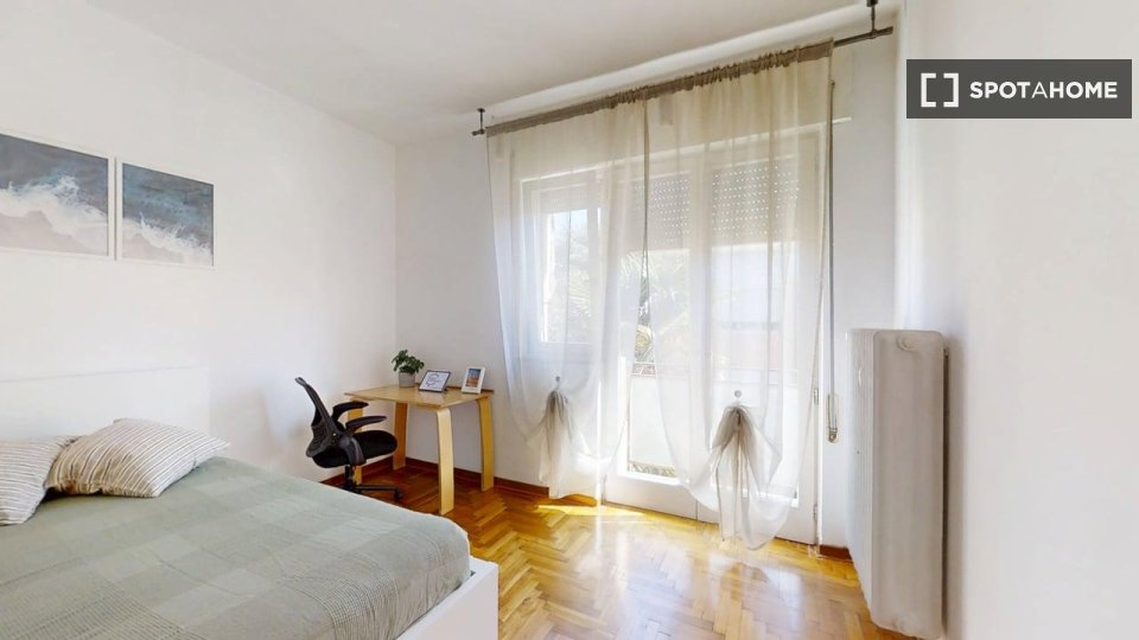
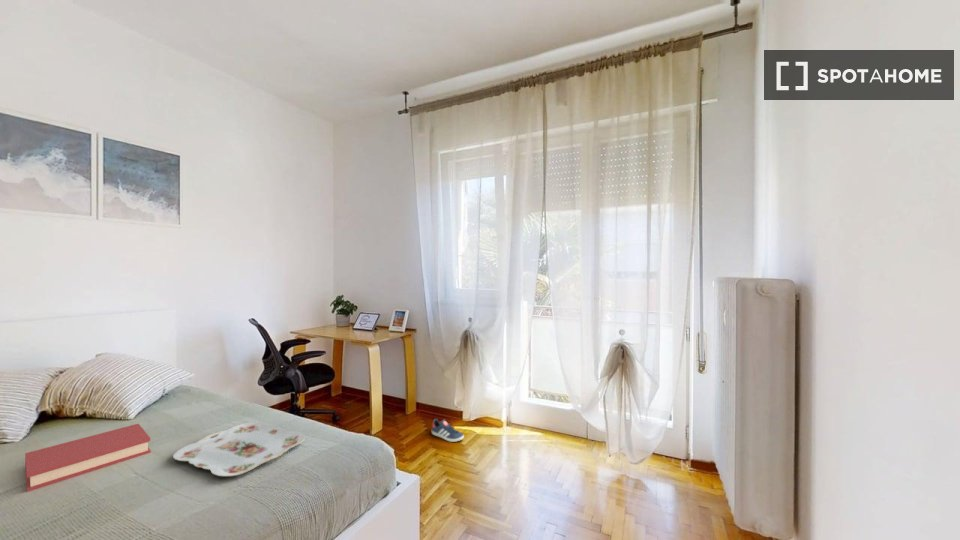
+ hardback book (90, 452)
+ serving tray (242, 446)
+ sneaker (447, 428)
